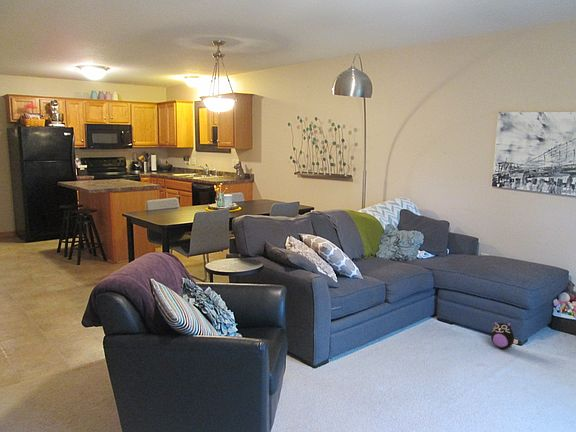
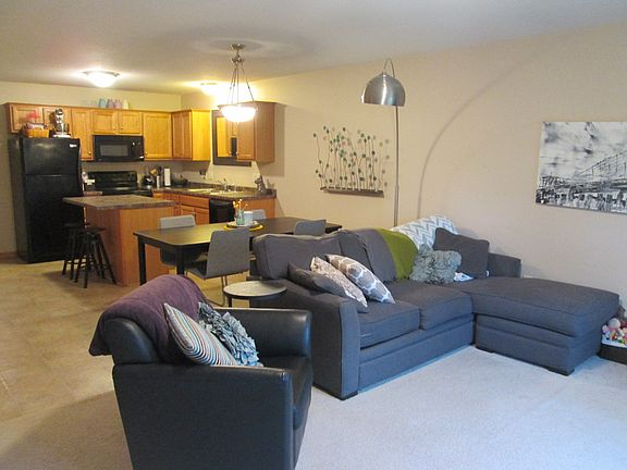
- plush toy (503, 334)
